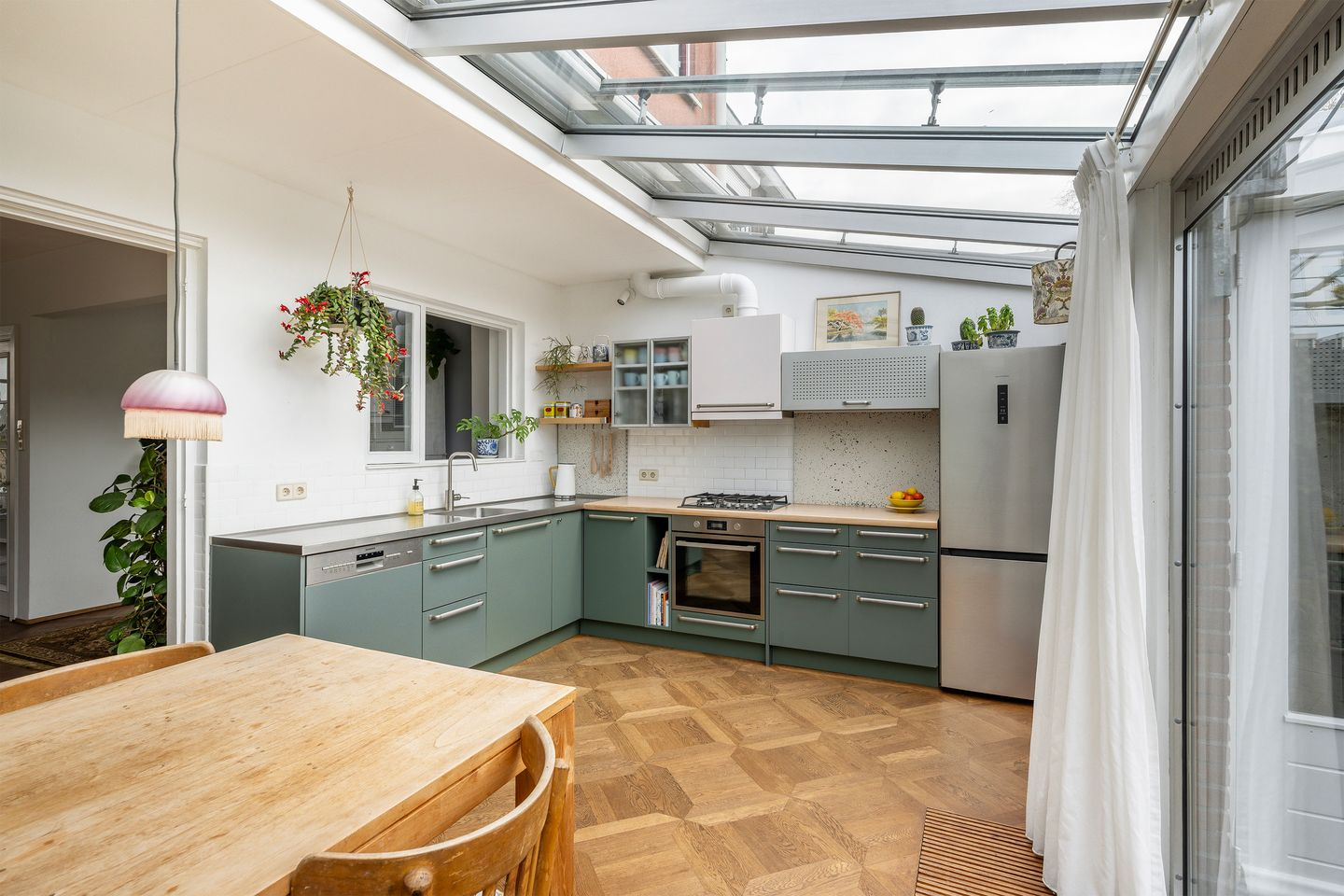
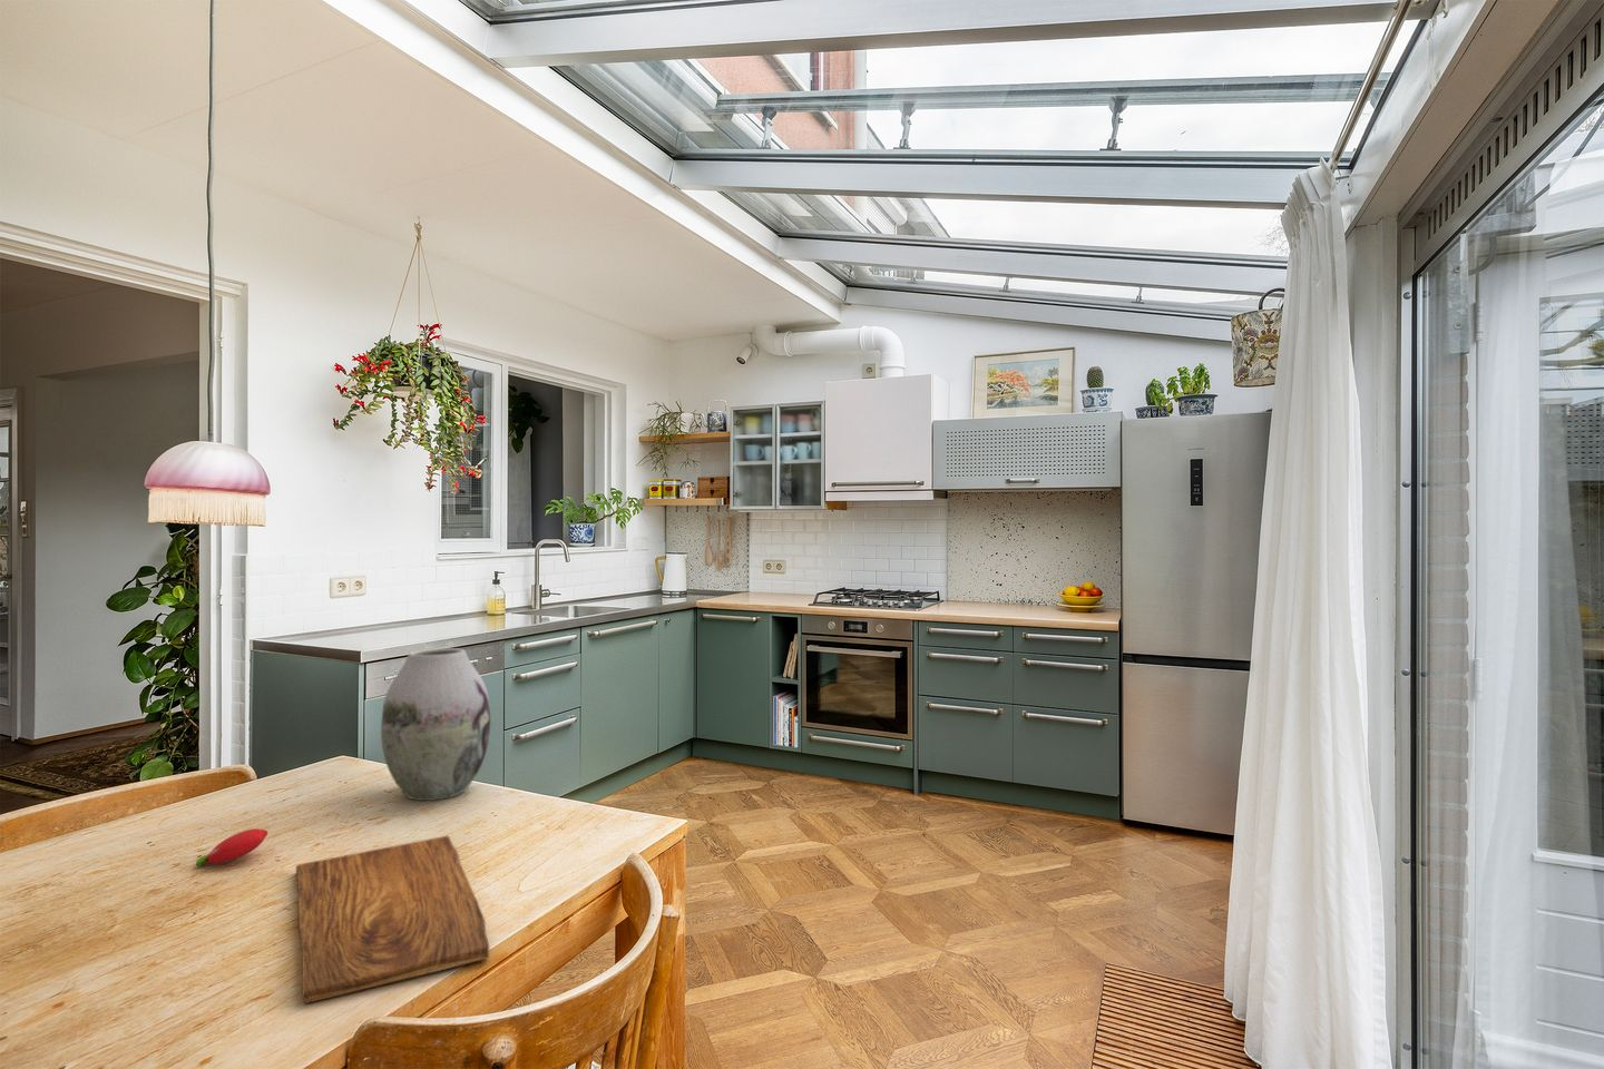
+ vase (437, 722)
+ cutting board (389, 903)
+ fruit (232, 845)
